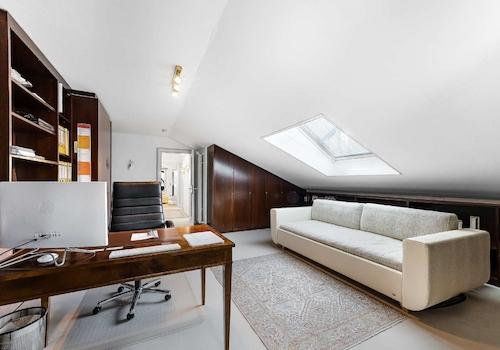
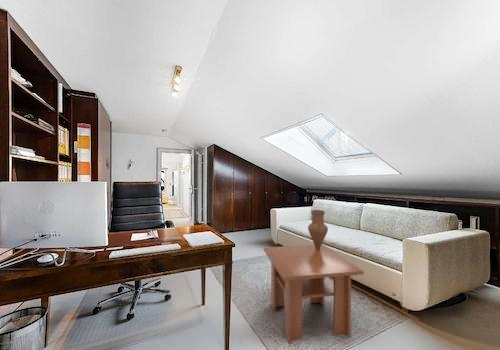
+ vase (317, 229)
+ coffee table (306, 287)
